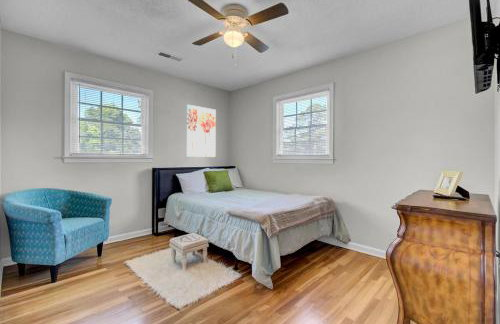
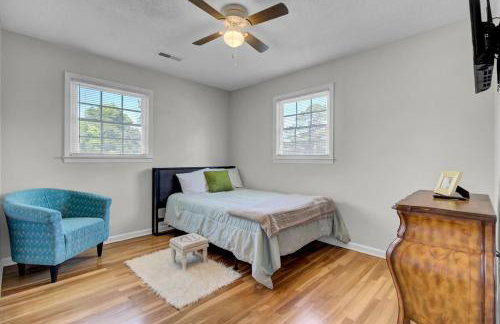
- wall art (202, 132)
